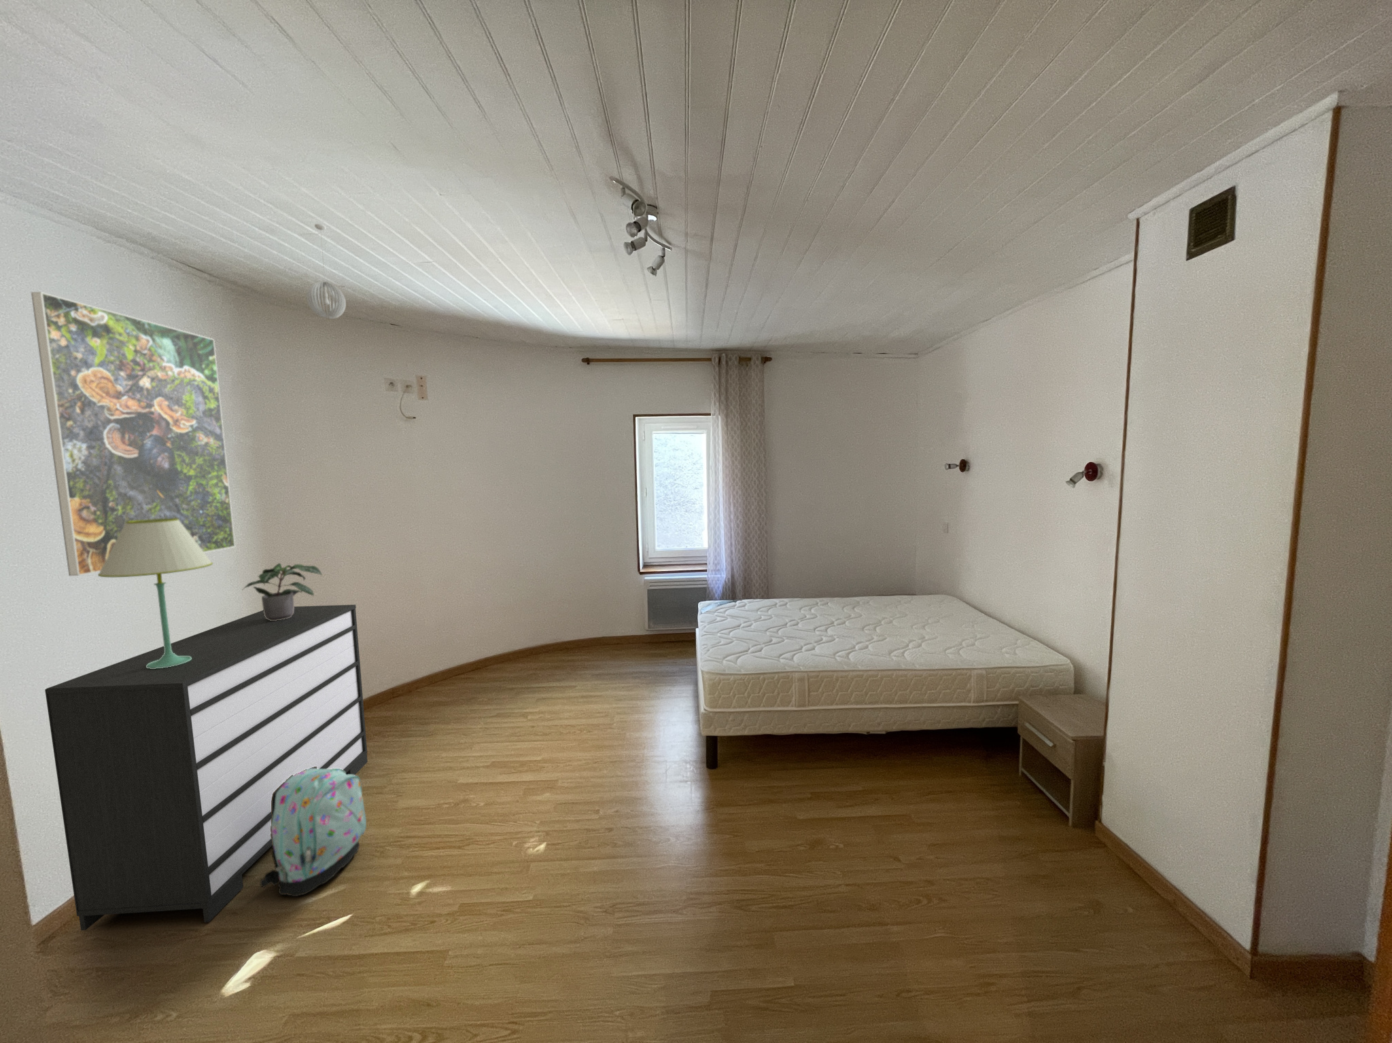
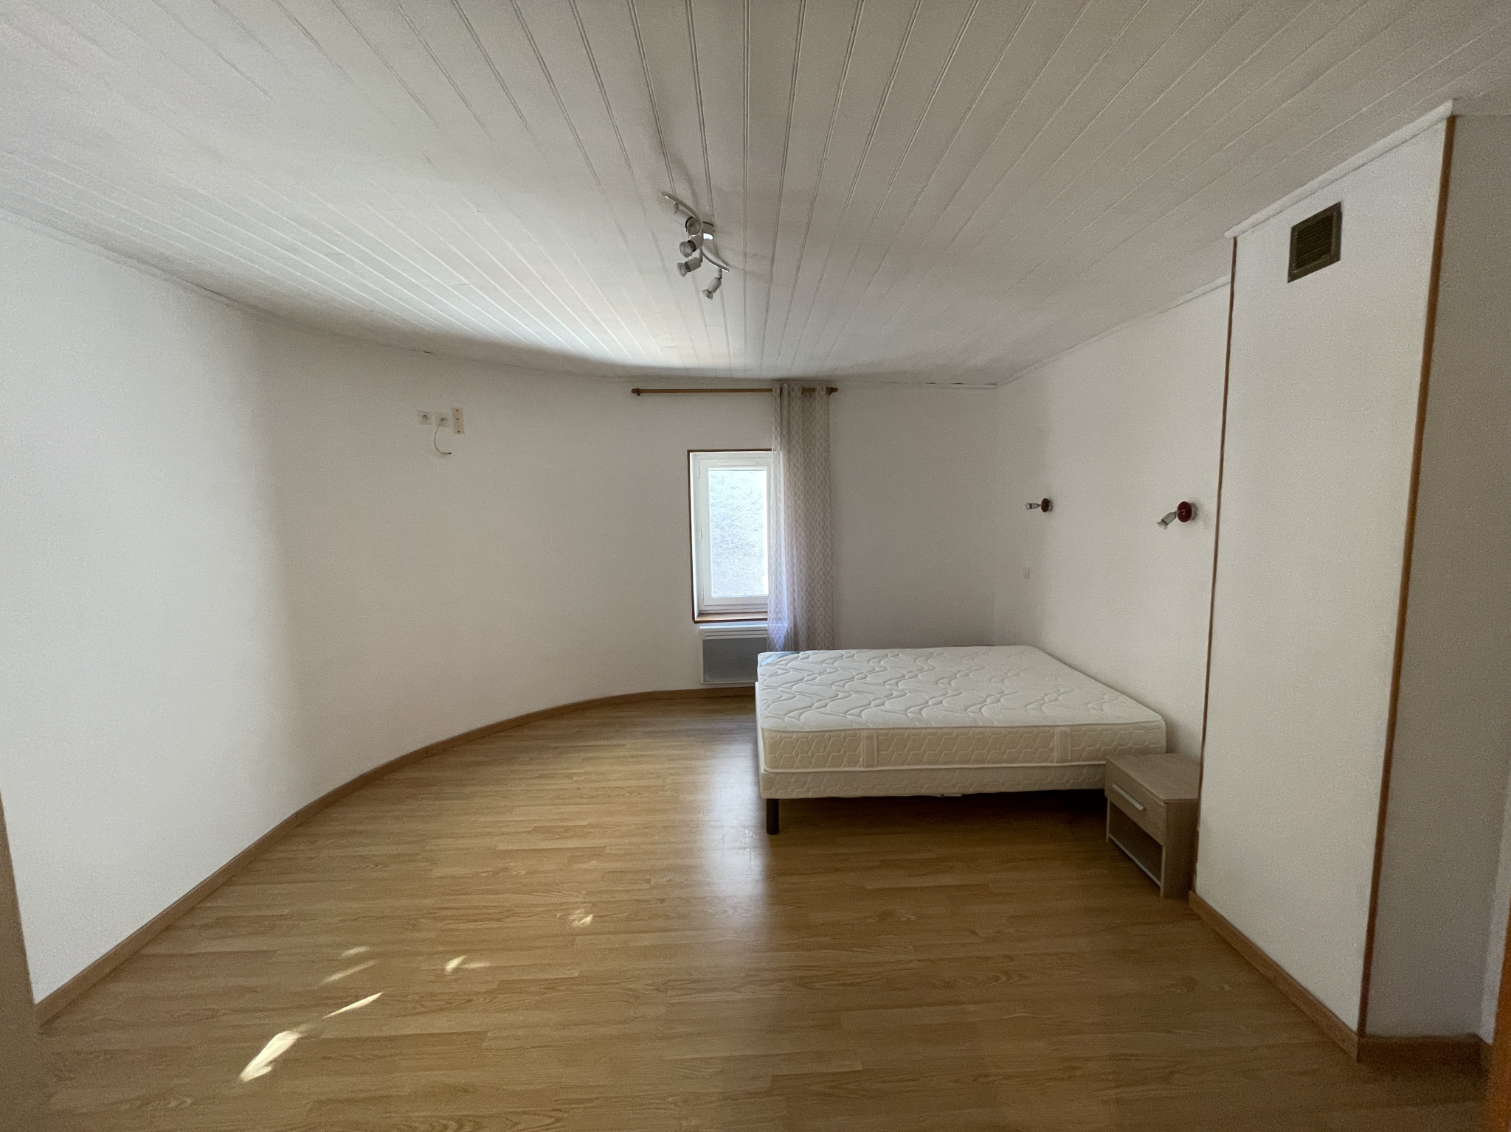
- potted plant (284, 591)
- dresser (246, 734)
- pendant light (323, 271)
- table lamp (160, 592)
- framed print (151, 442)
- backpack (319, 821)
